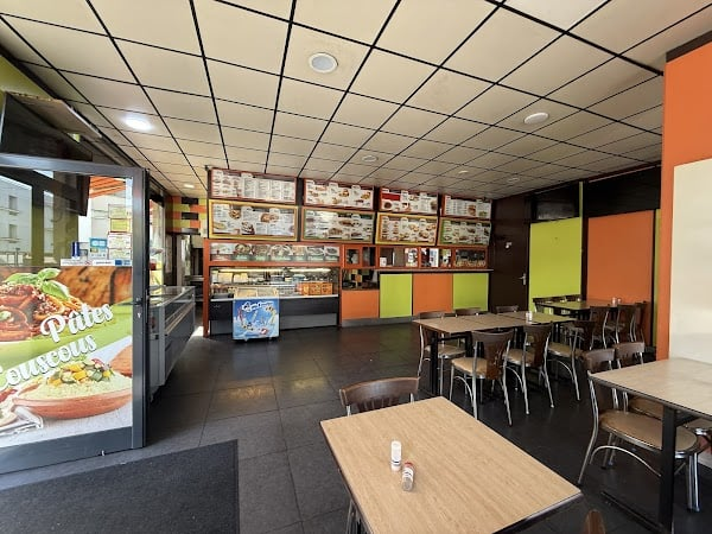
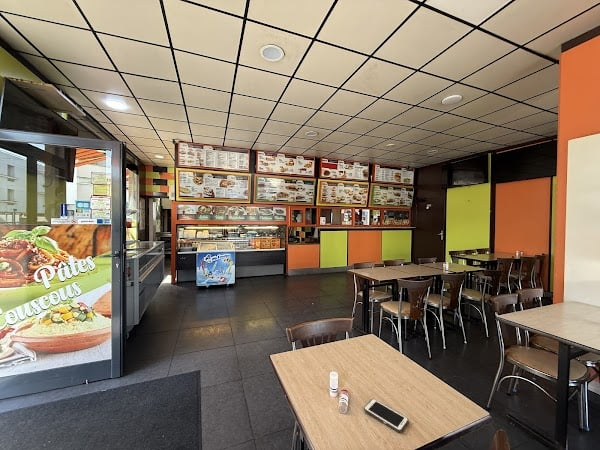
+ cell phone (385, 414)
